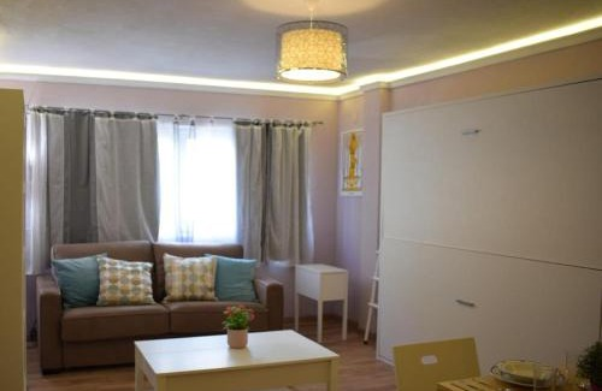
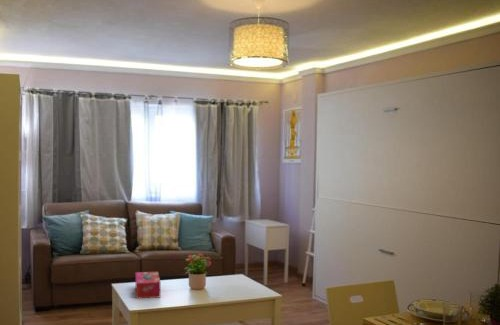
+ tissue box (147, 284)
